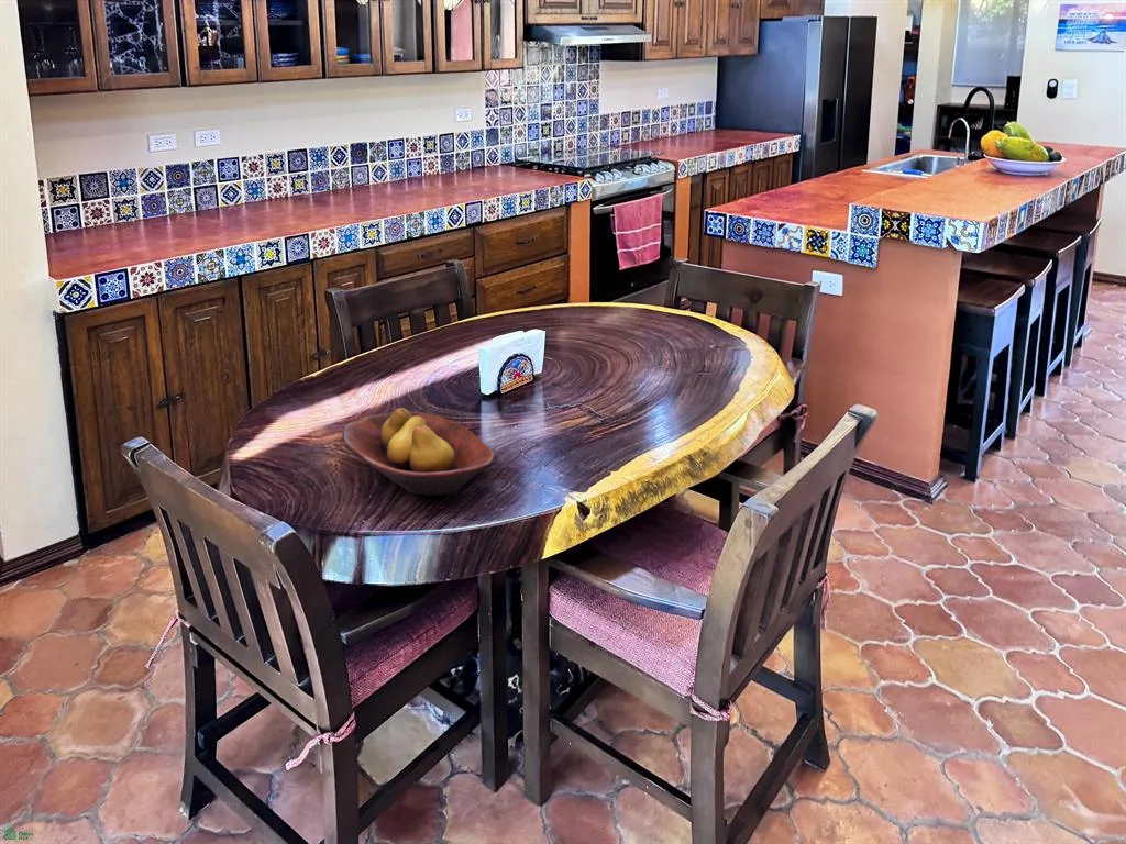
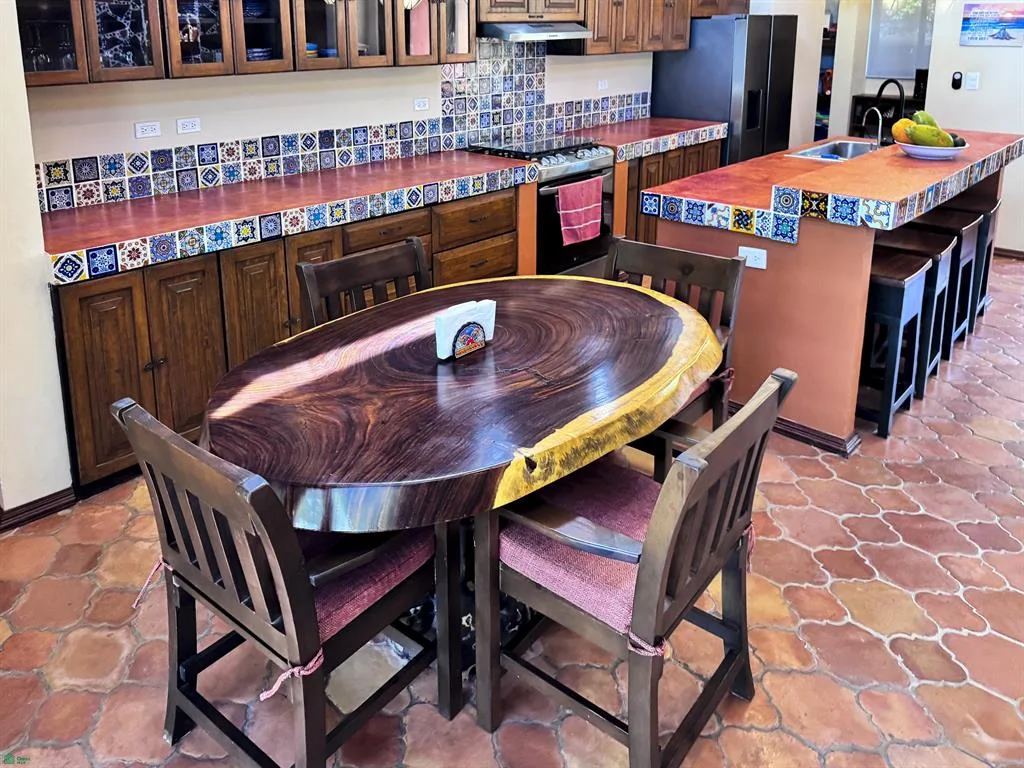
- fruit bowl (416, 444)
